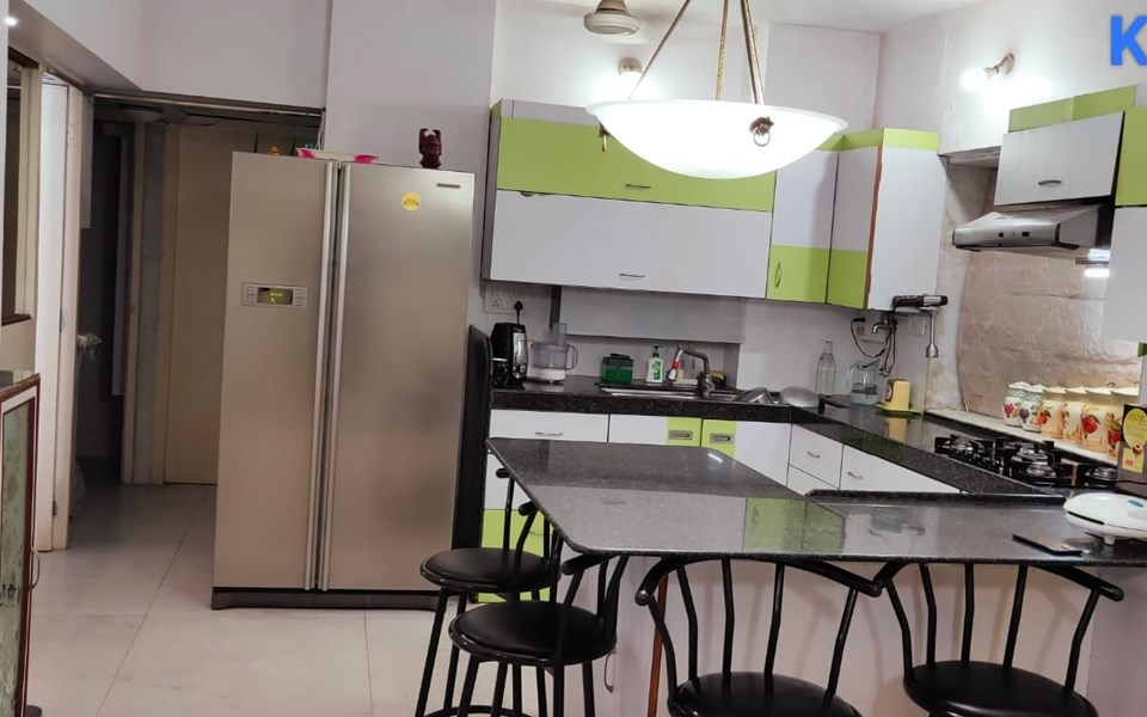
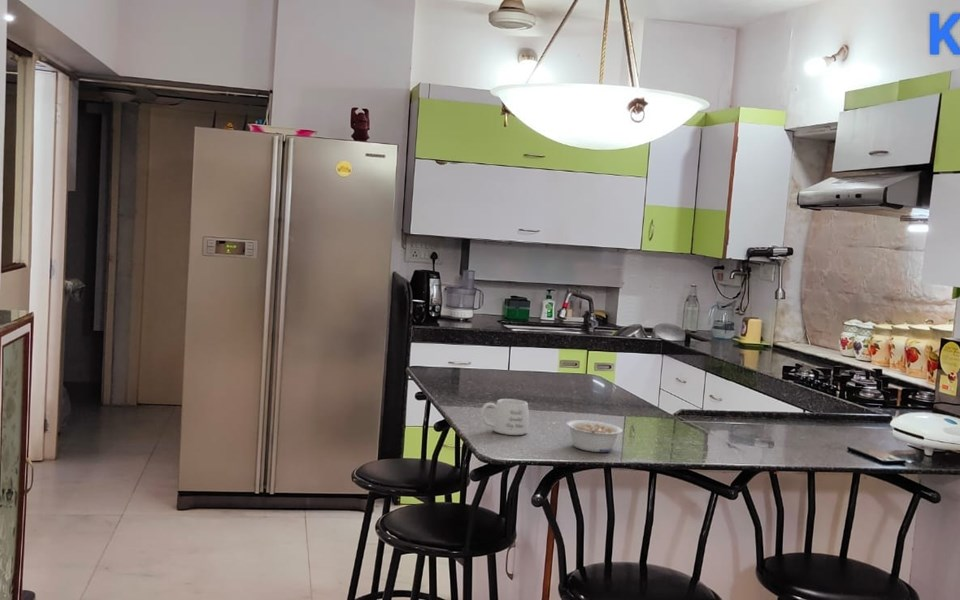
+ mug (504, 416)
+ legume (594, 435)
